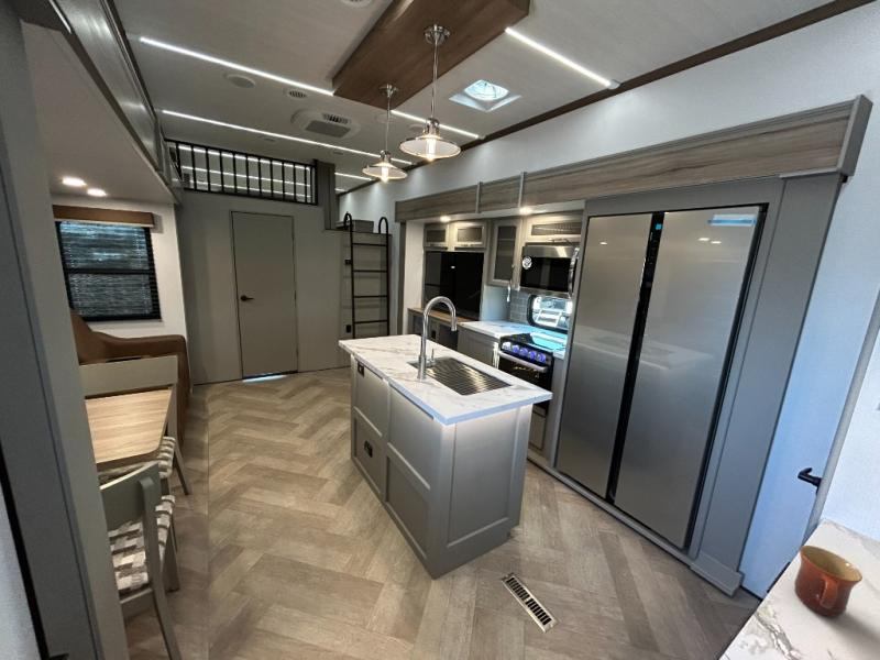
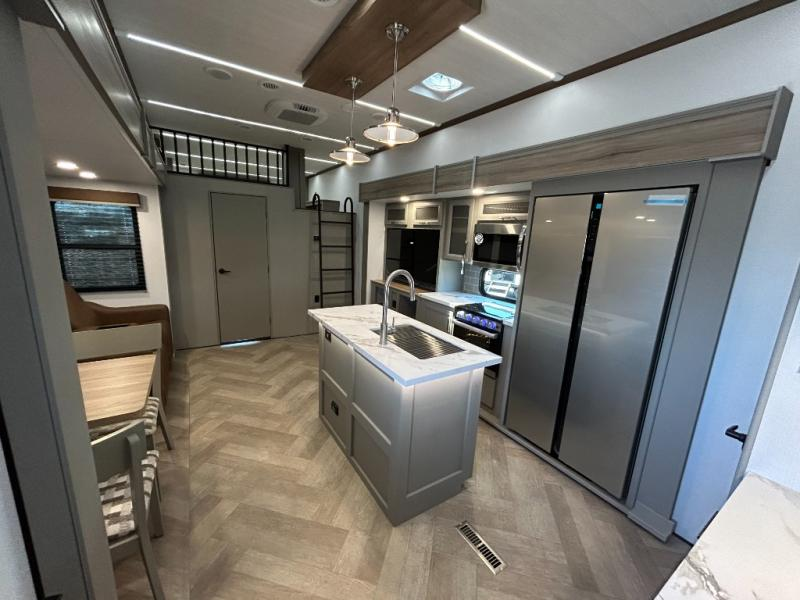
- mug (823, 587)
